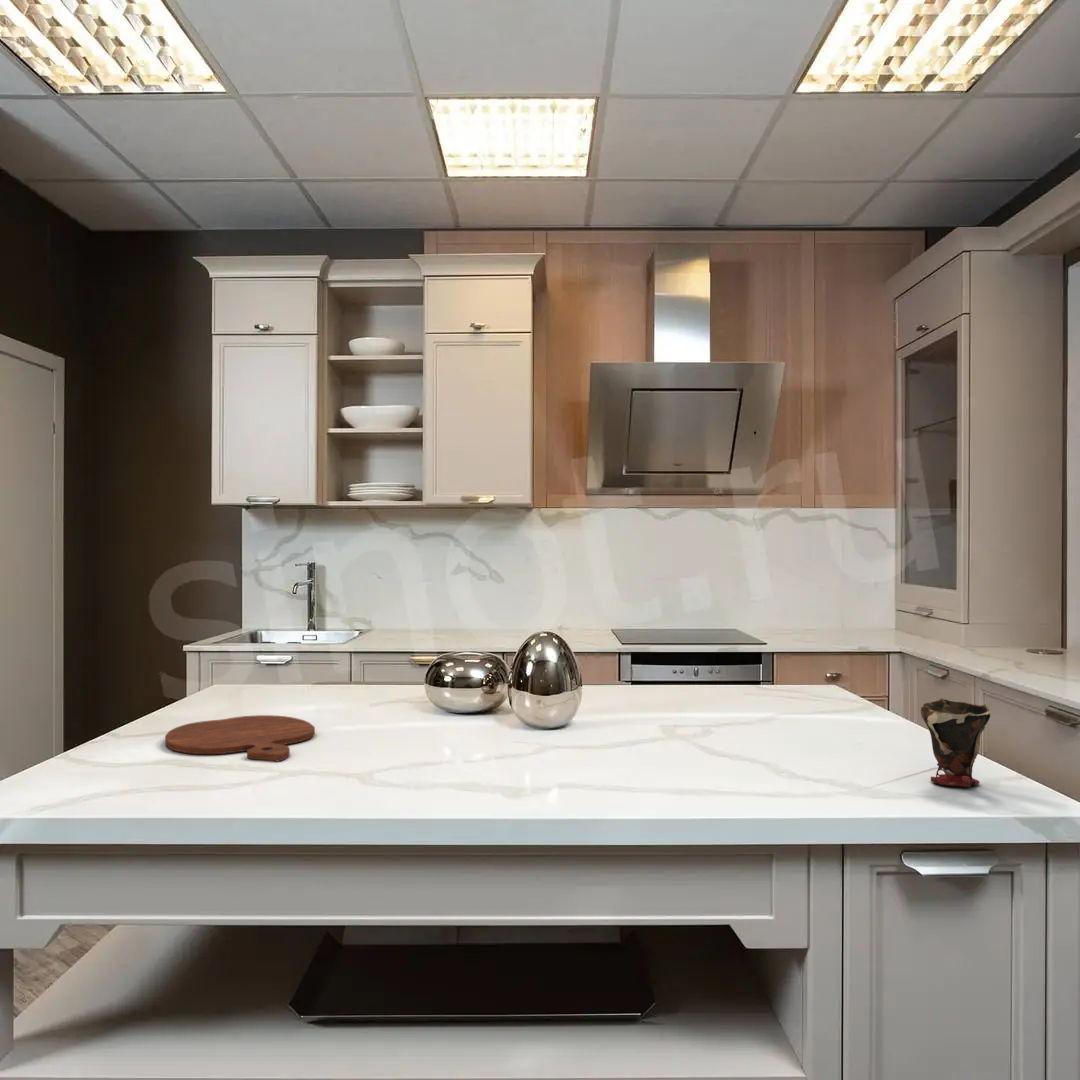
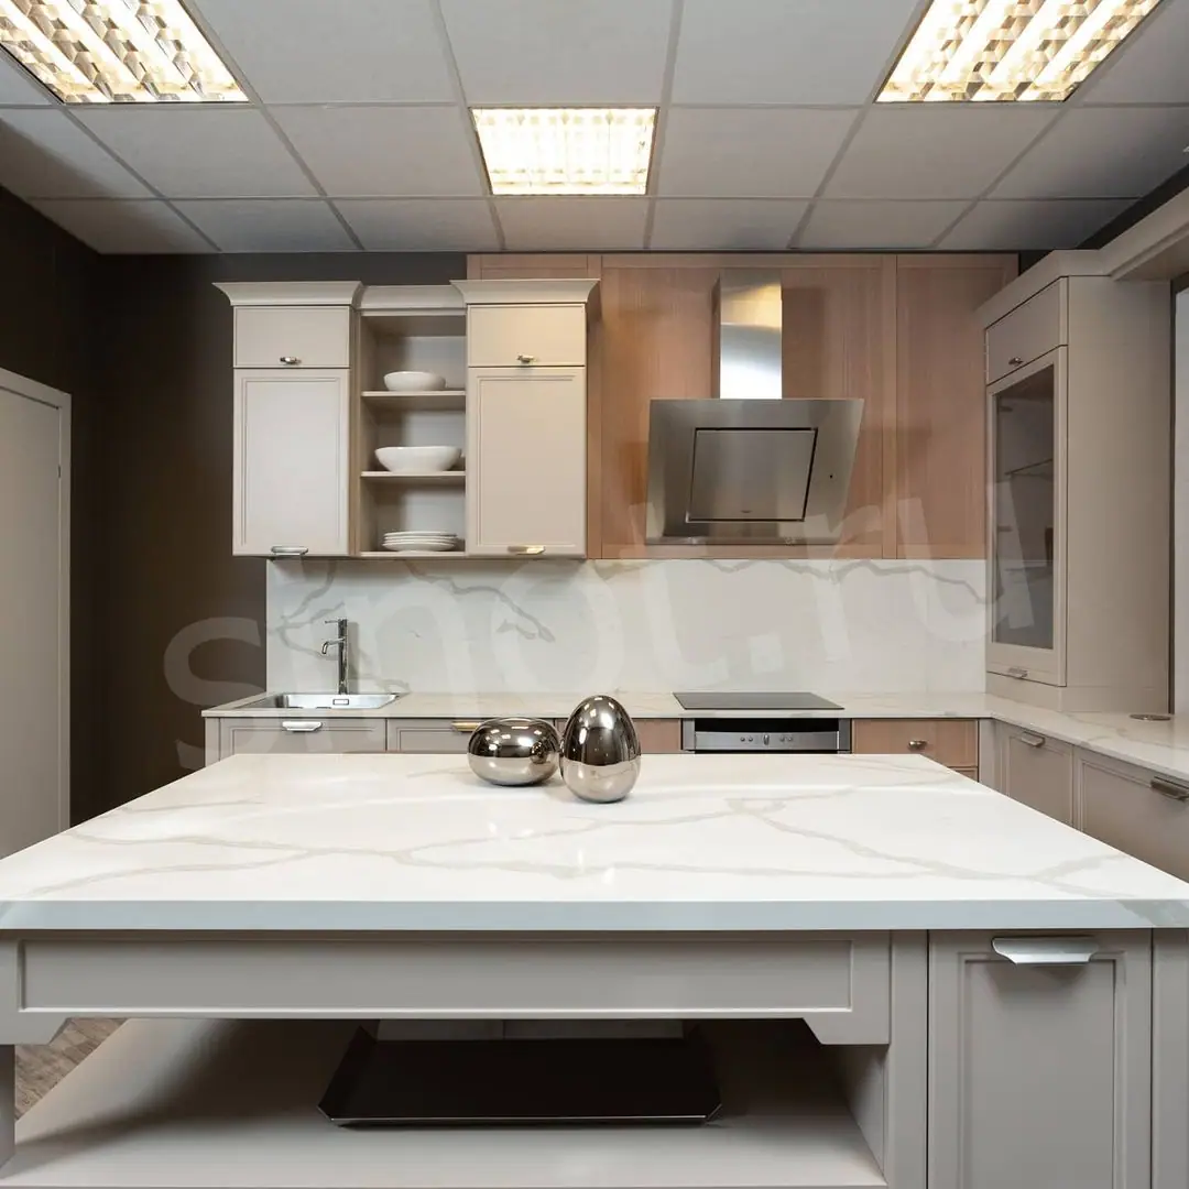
- cutting board (248, 738)
- cup (955, 743)
